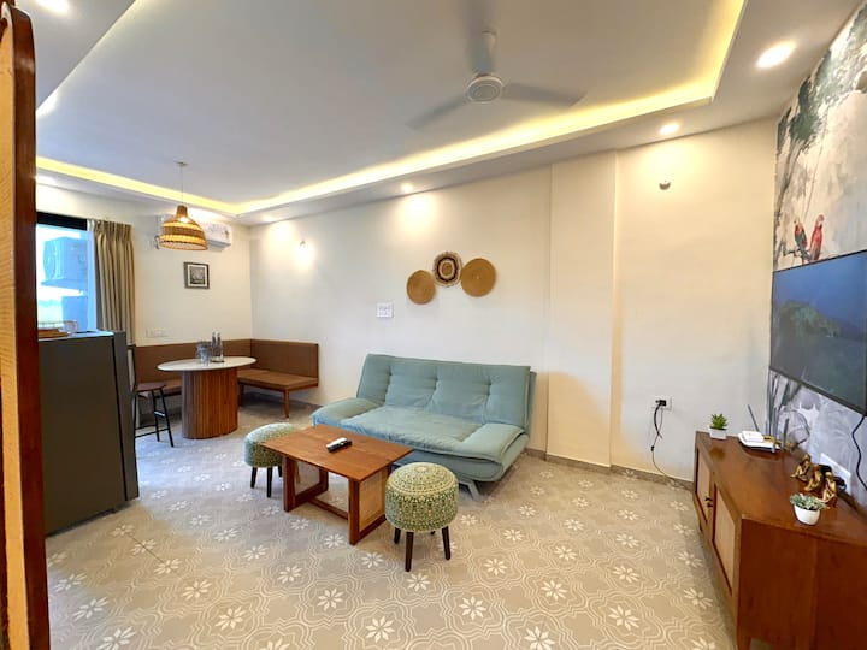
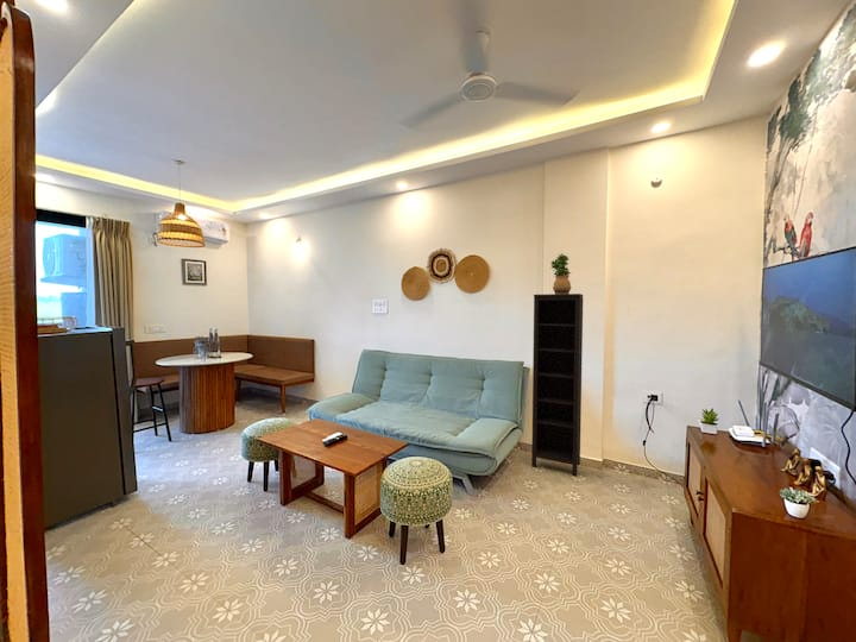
+ bookcase (556, 380)
+ potted plant (559, 273)
